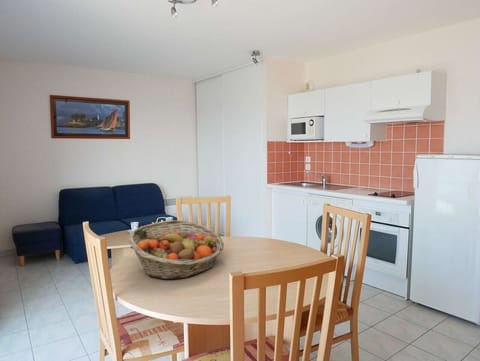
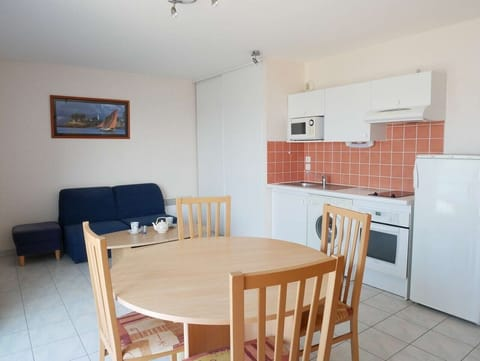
- fruit basket (178, 247)
